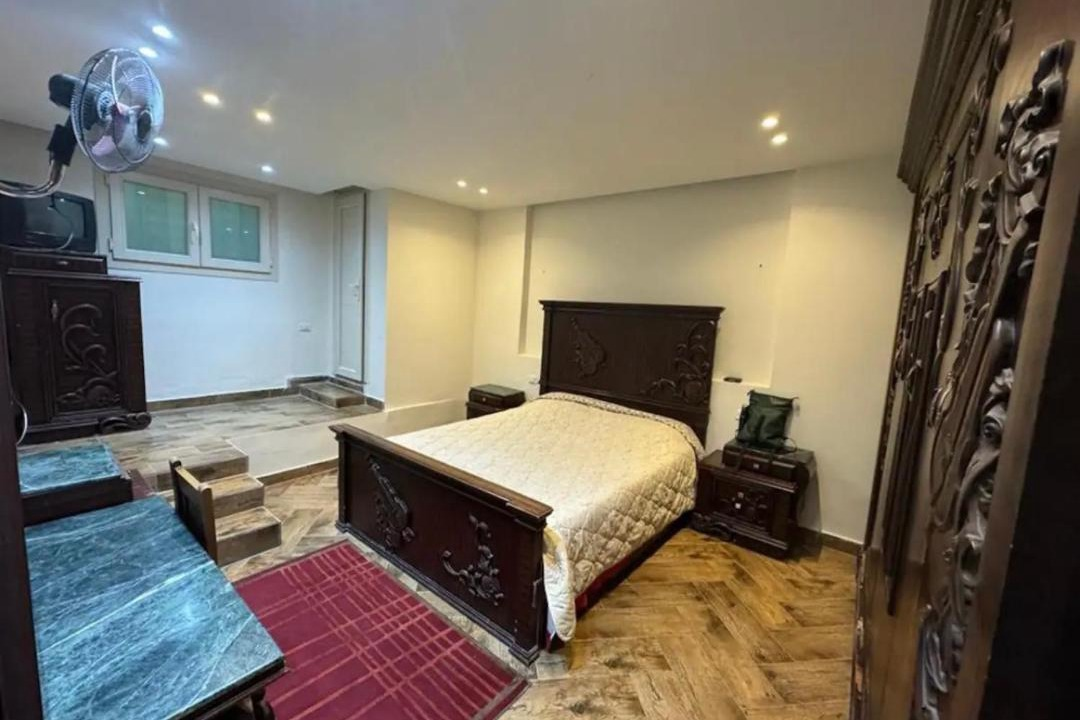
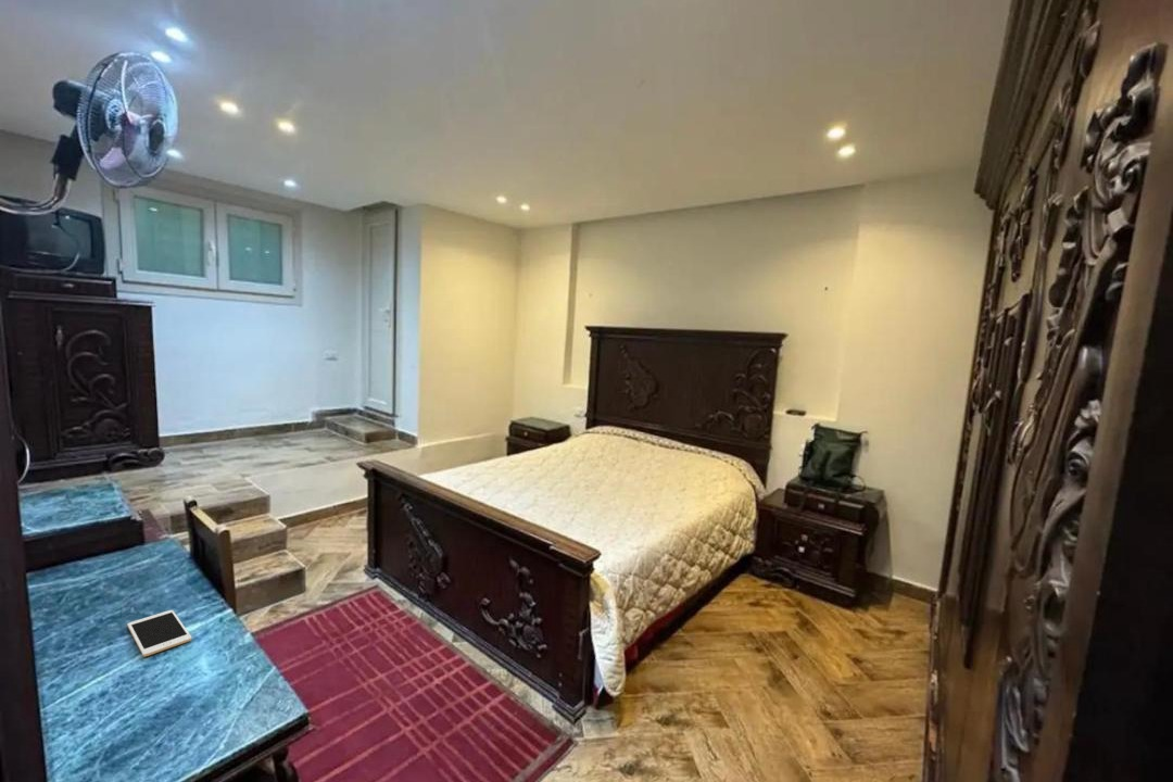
+ cell phone (159, 631)
